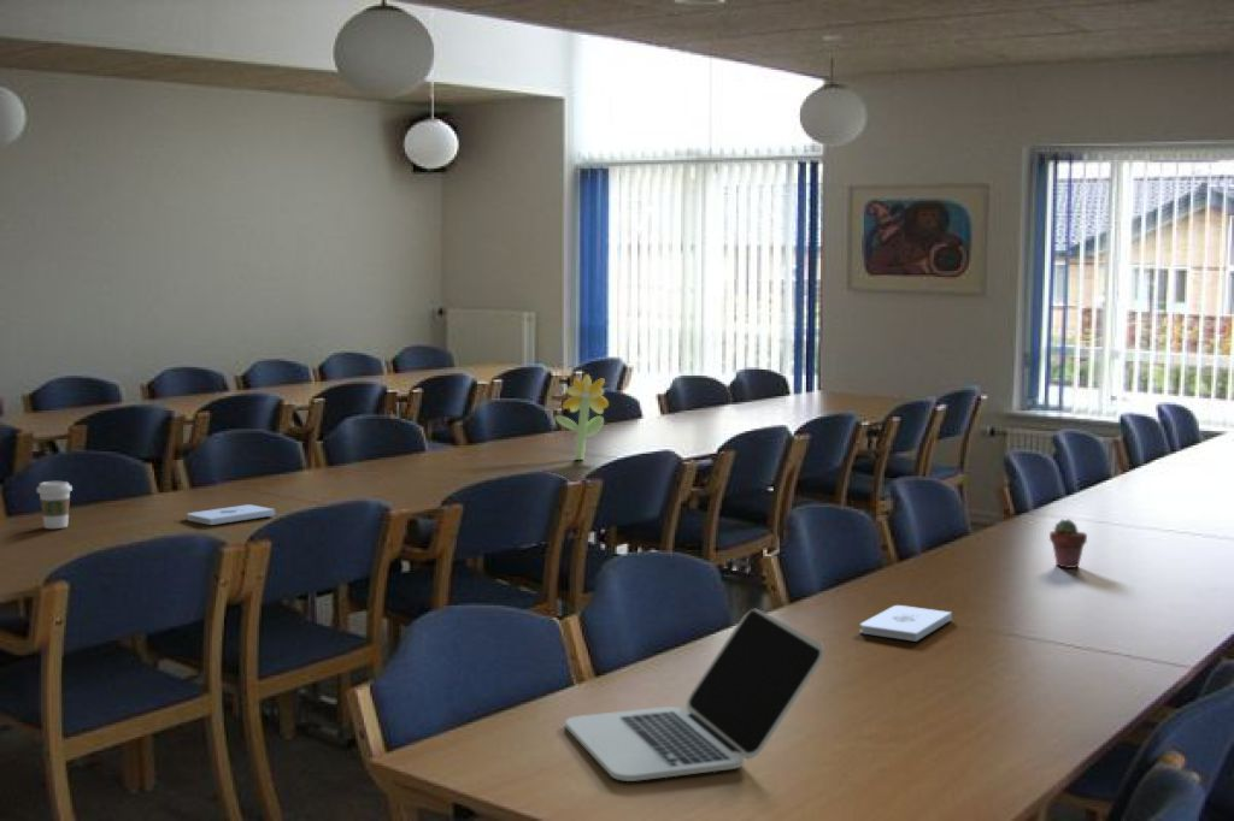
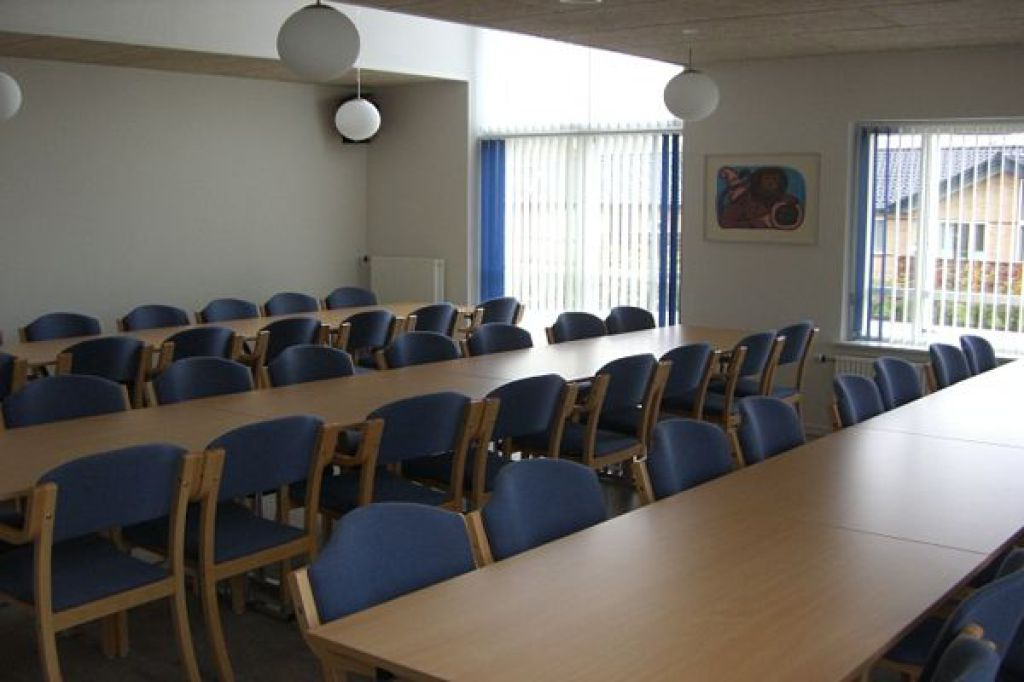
- coffee cup (54, 504)
- laptop (694, 687)
- flower (582, 417)
- notepad (230, 514)
- potted succulent (1068, 542)
- notepad (905, 621)
